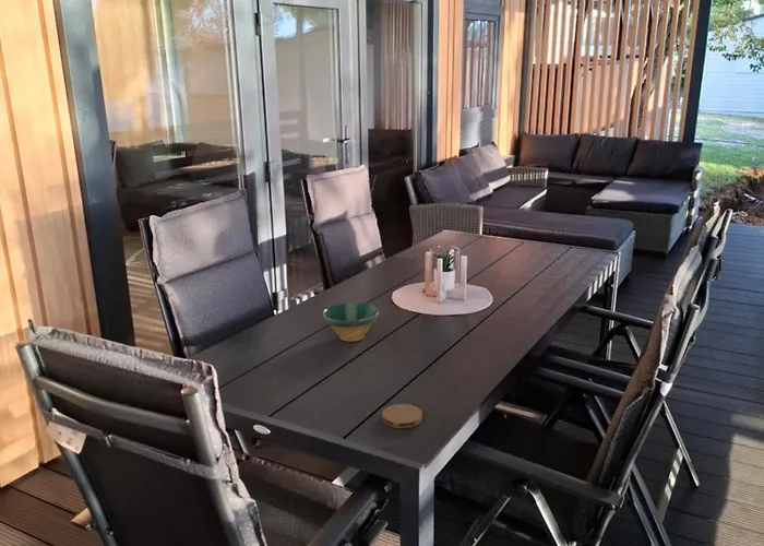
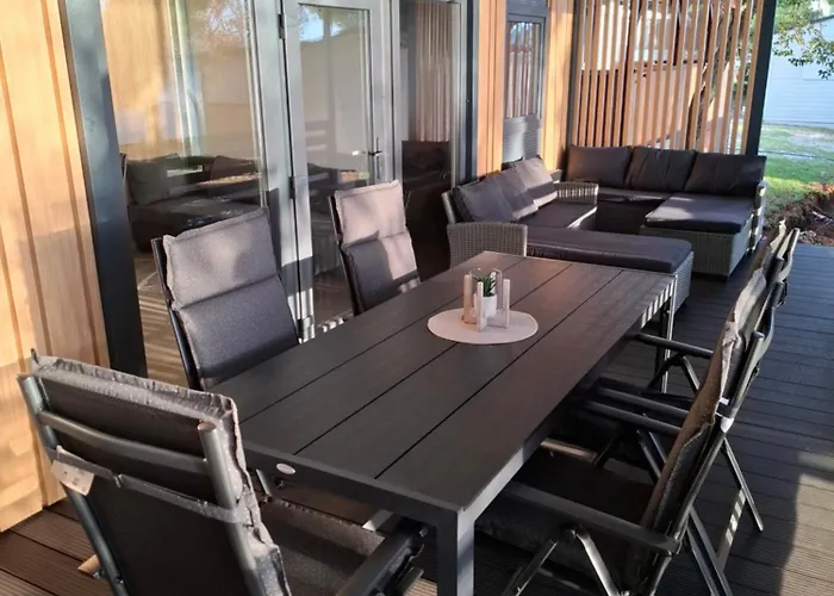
- bowl (351, 323)
- coaster (402, 415)
